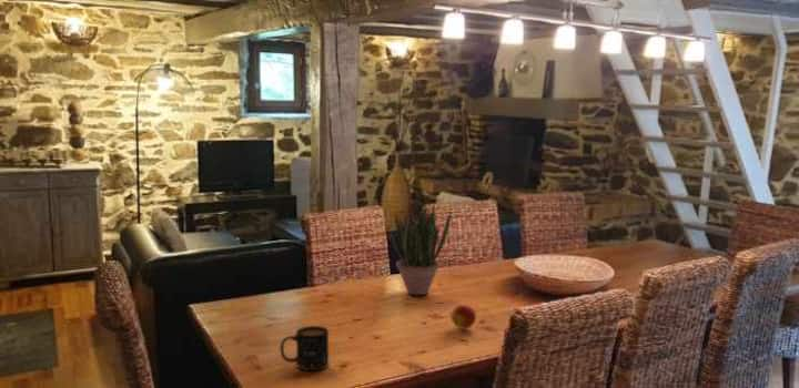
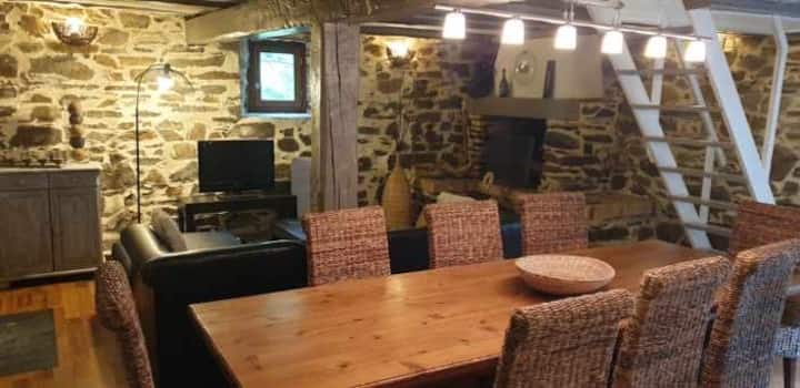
- mug (304, 347)
- potted plant (419, 247)
- fruit (463, 317)
